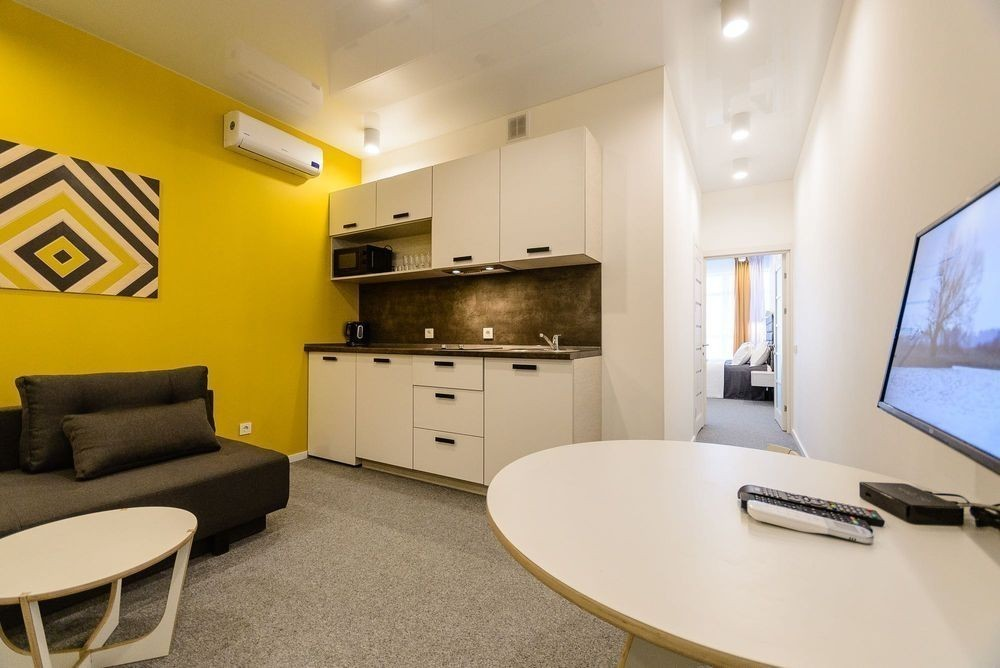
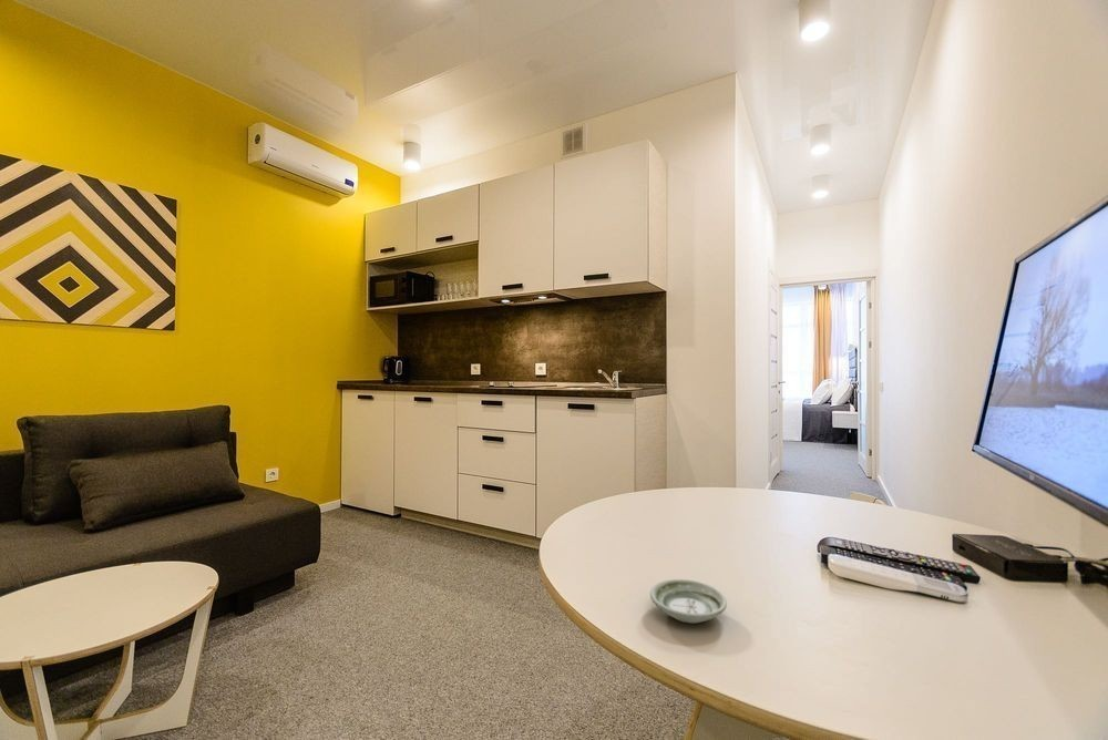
+ saucer (687, 604)
